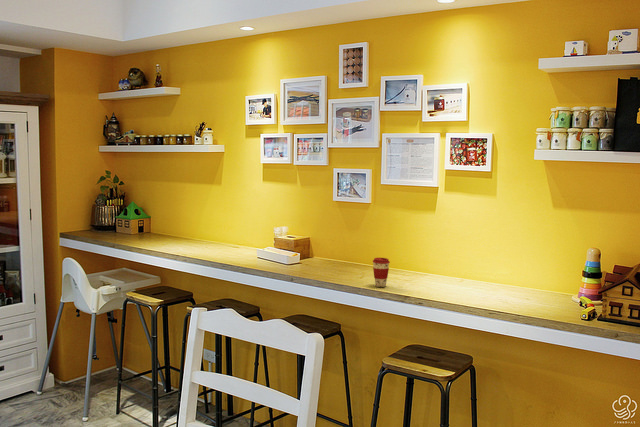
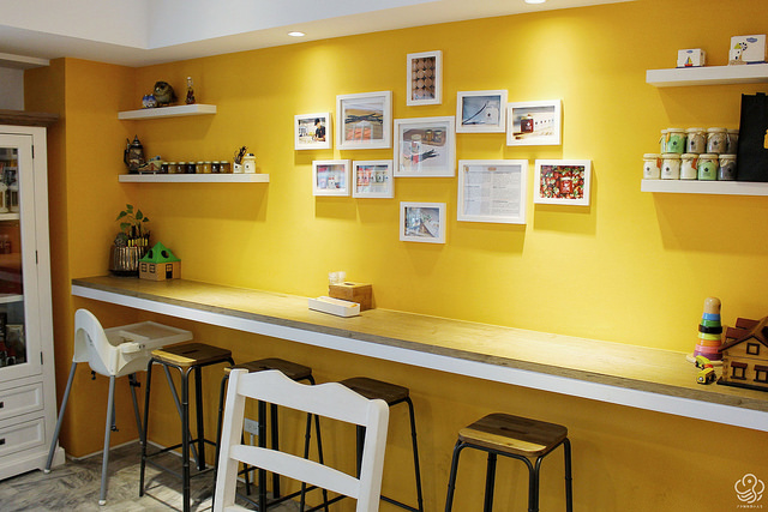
- coffee cup (380, 272)
